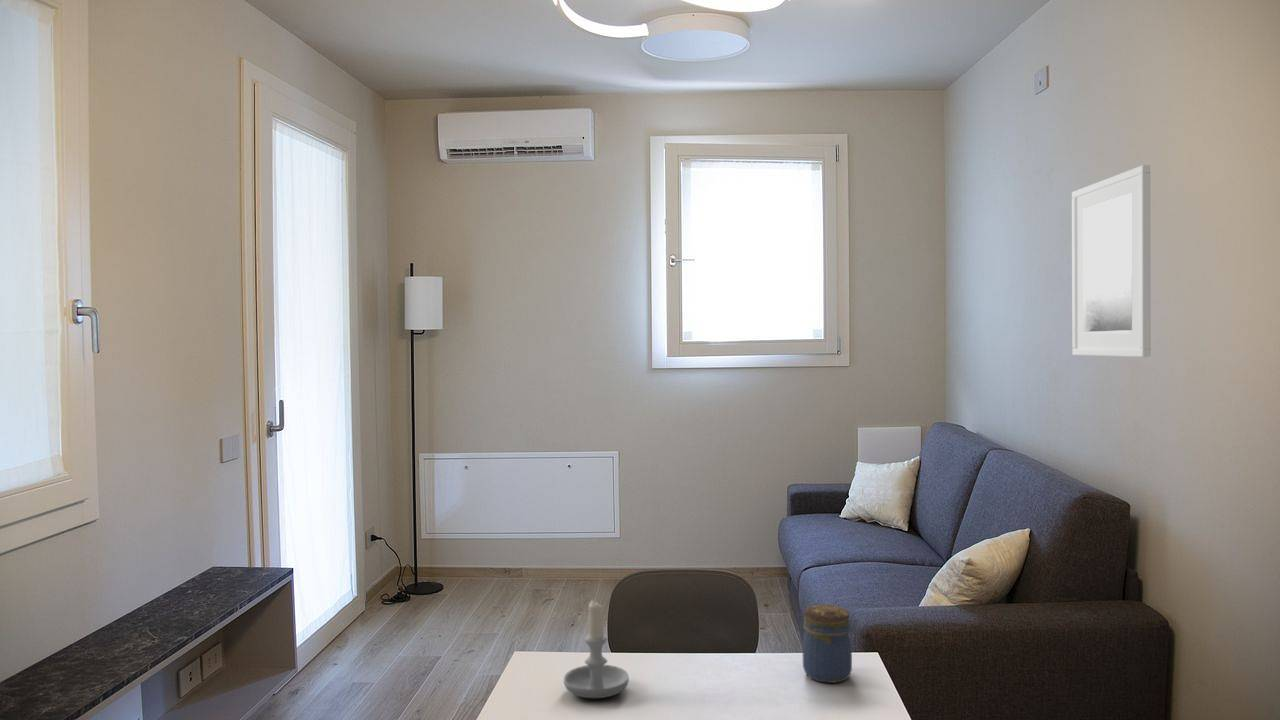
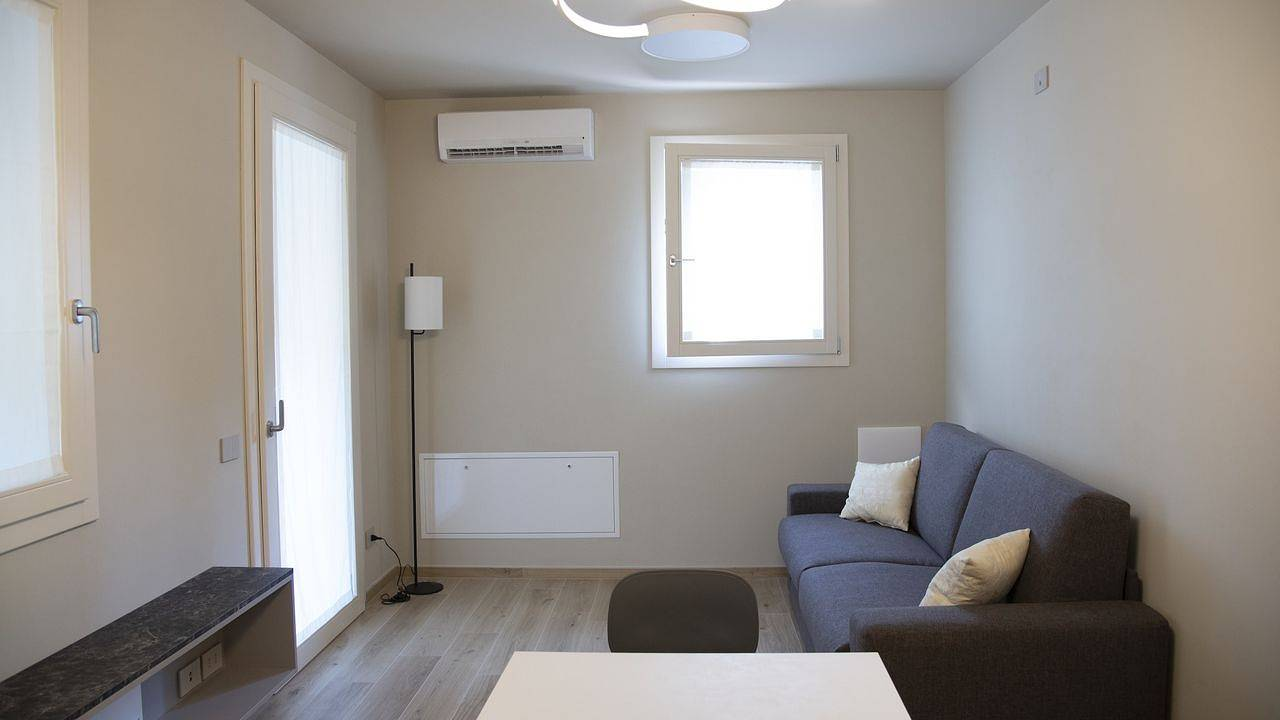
- candle (595, 645)
- jar (828, 641)
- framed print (1107, 267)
